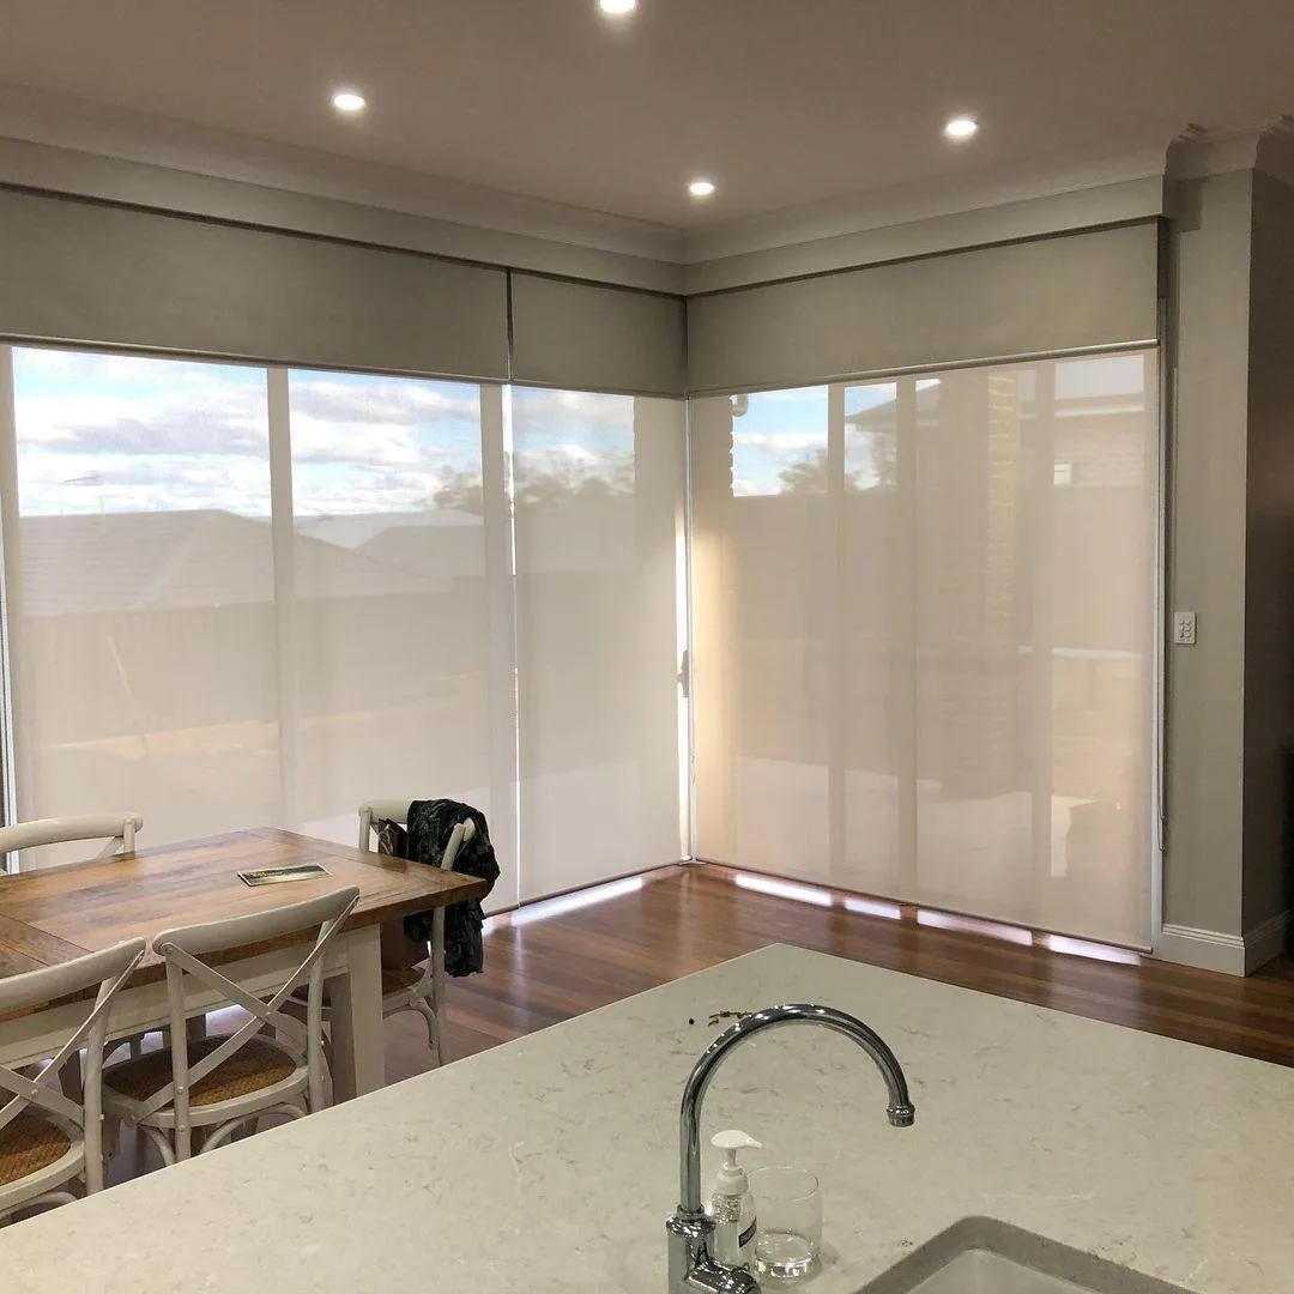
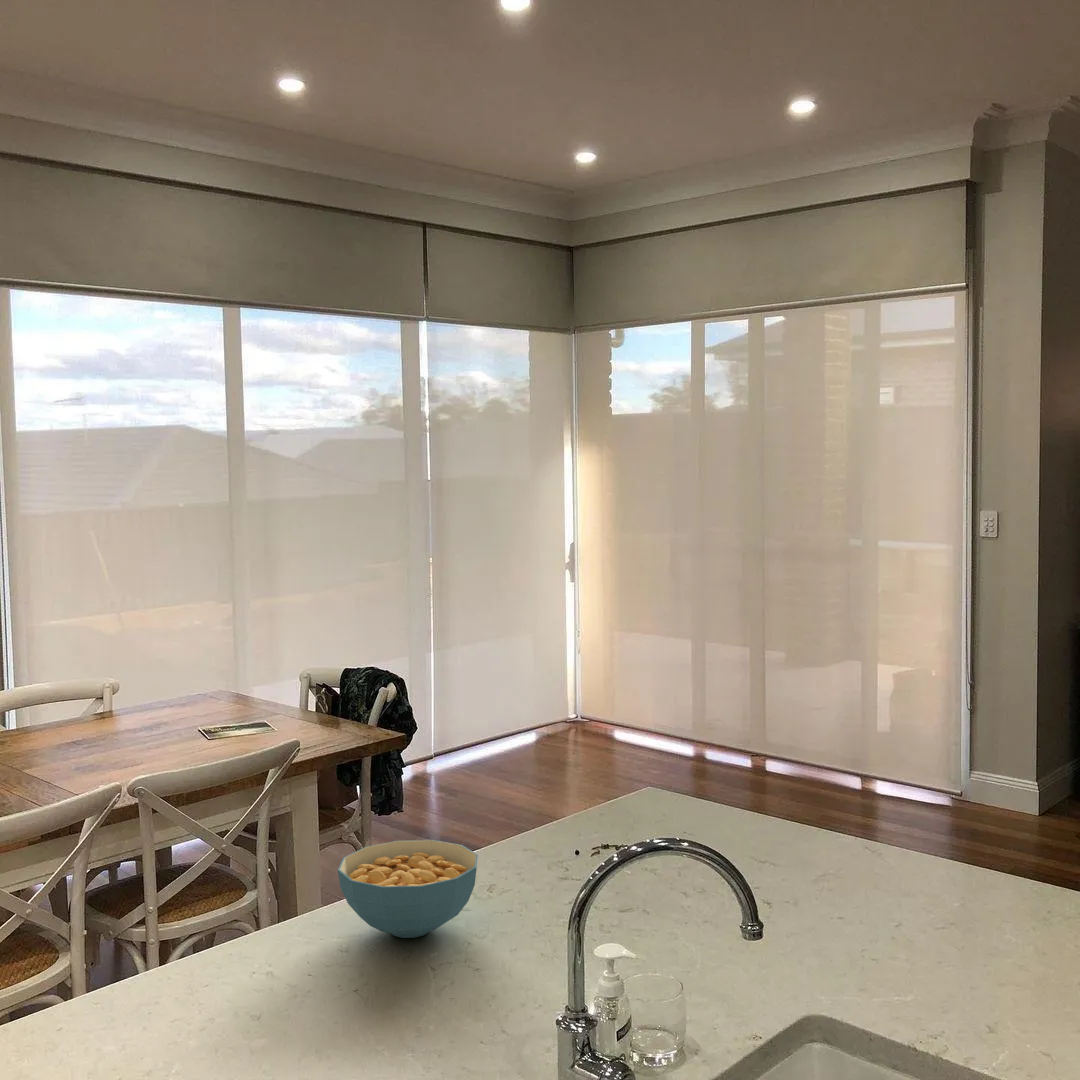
+ cereal bowl (409, 895)
